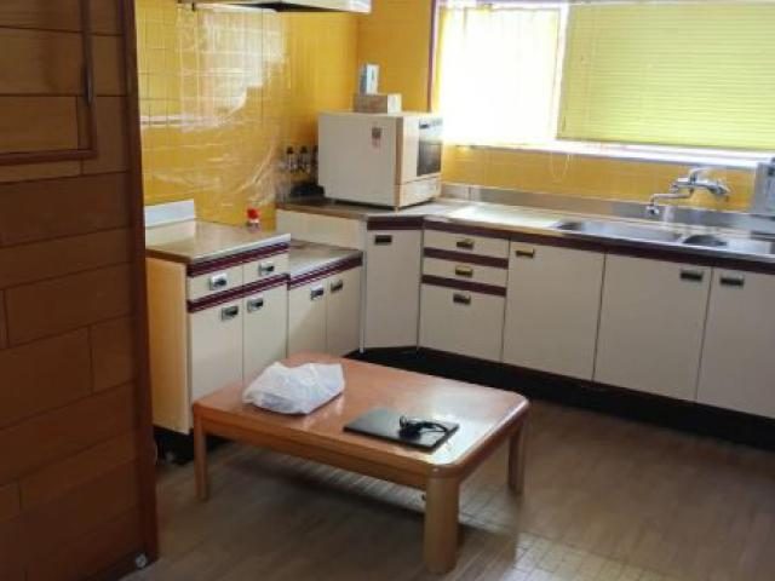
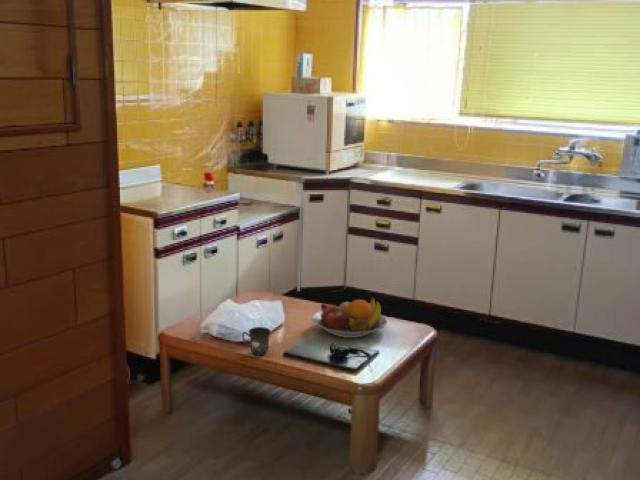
+ fruit bowl (349, 316)
+ mug (255, 341)
